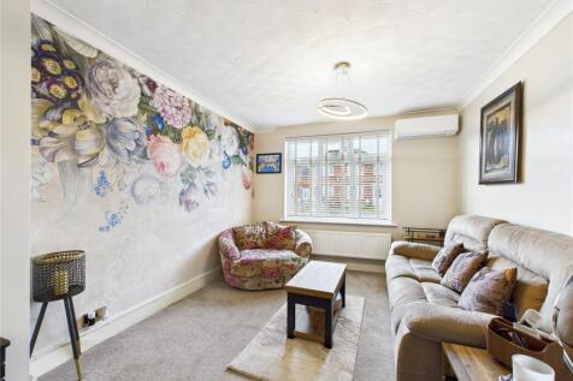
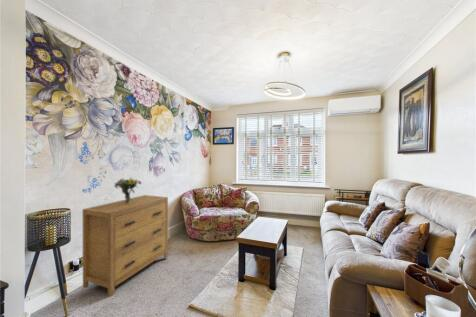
+ bouquet (127, 190)
+ dresser (131, 236)
